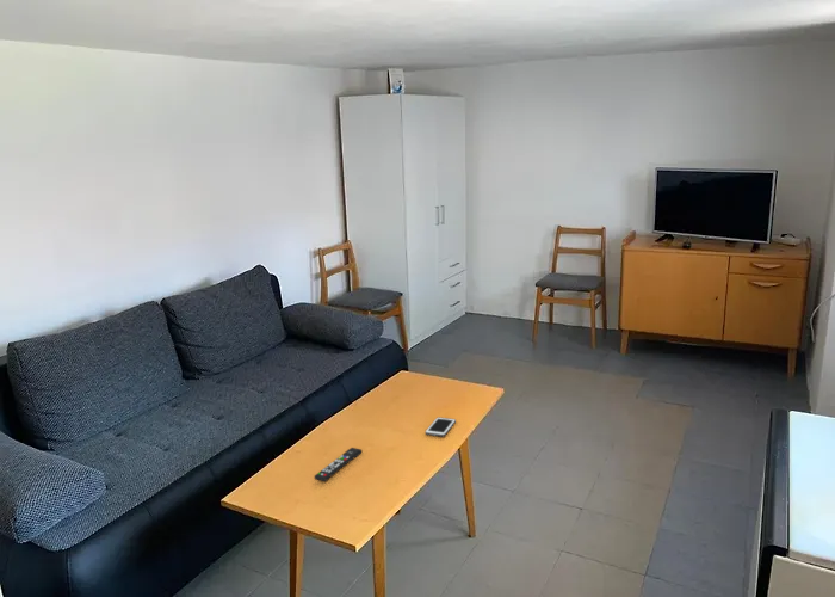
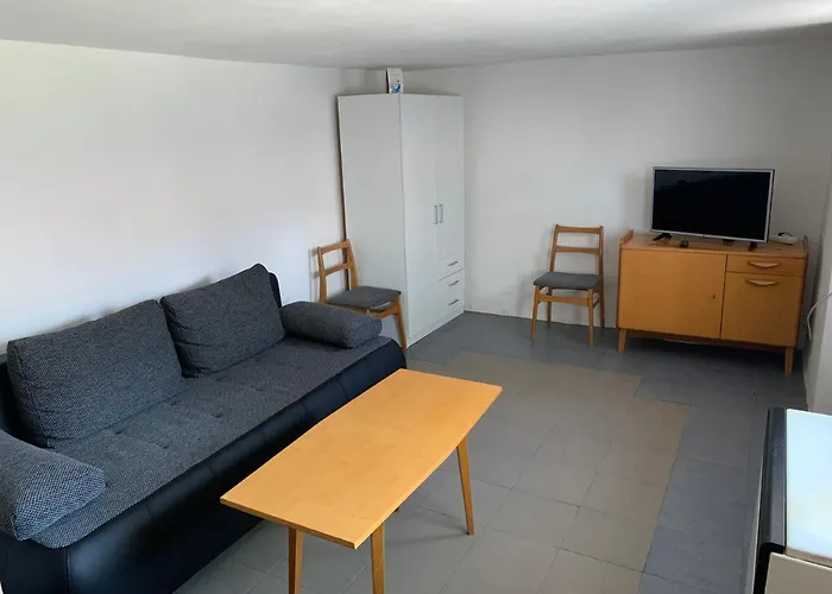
- remote control (339, 463)
- cell phone (440, 426)
